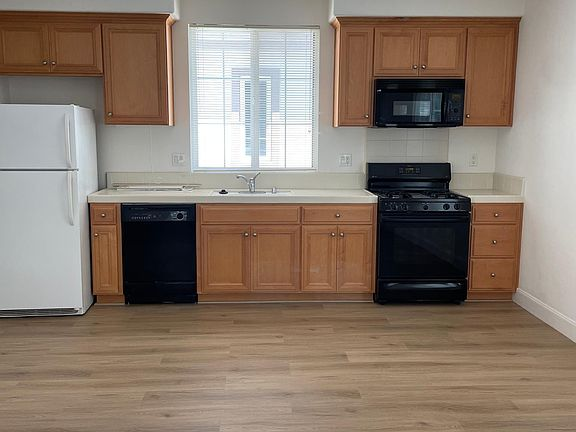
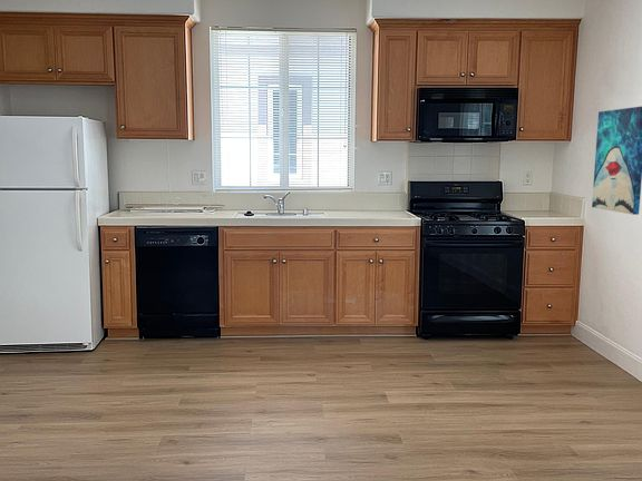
+ wall art (617, 160)
